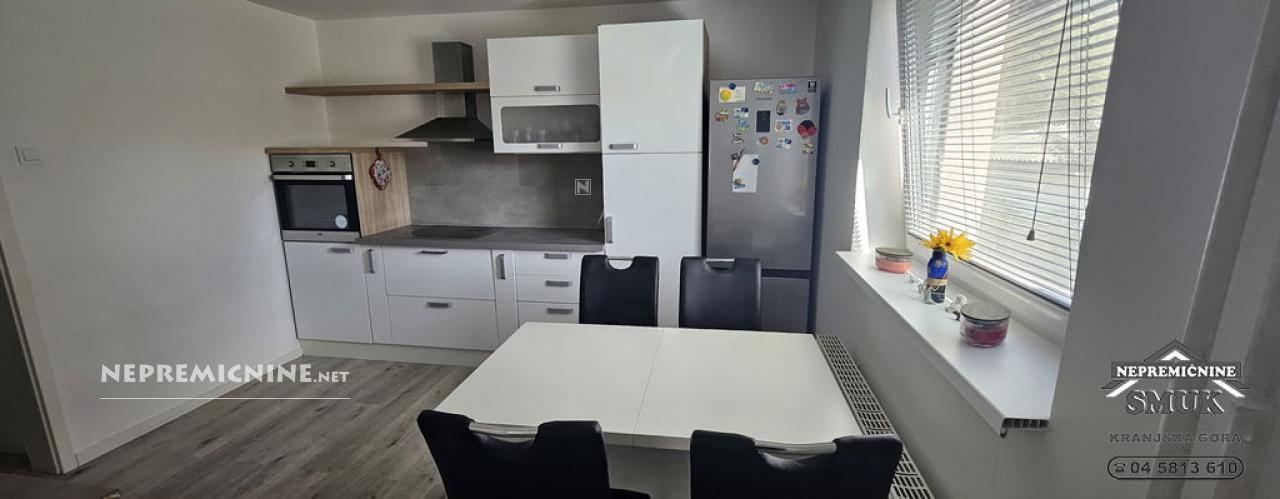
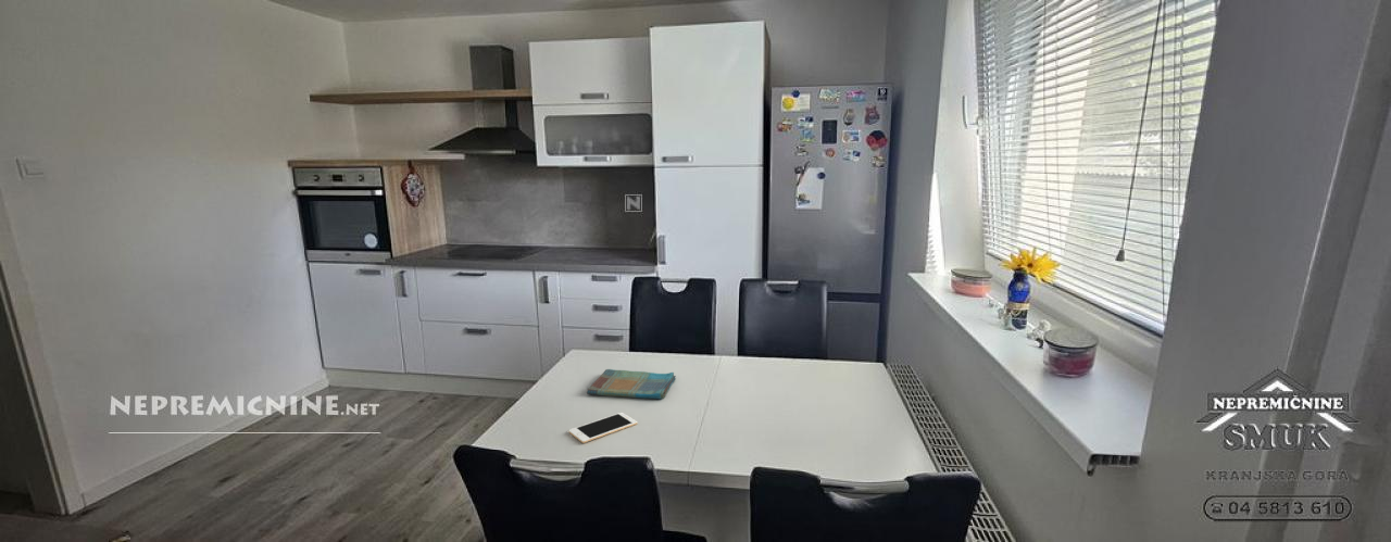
+ dish towel (632, 382)
+ cell phone (603, 427)
